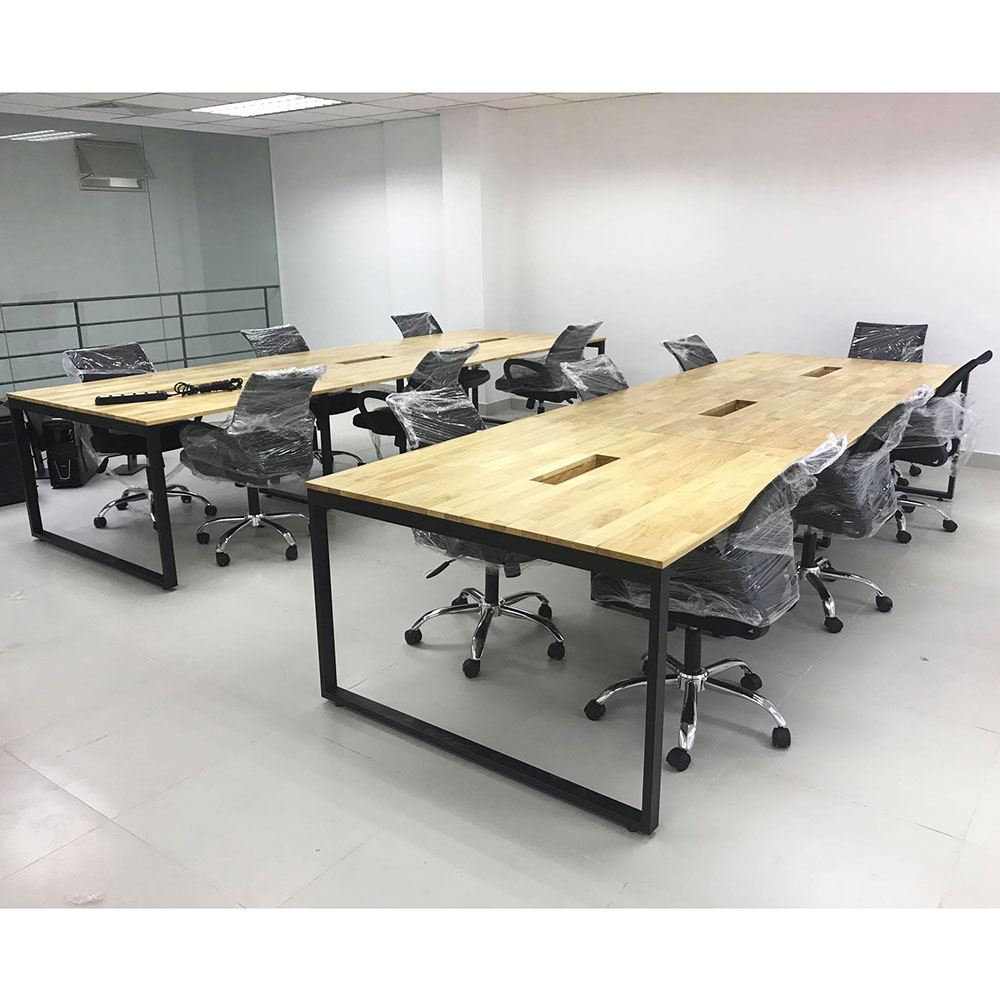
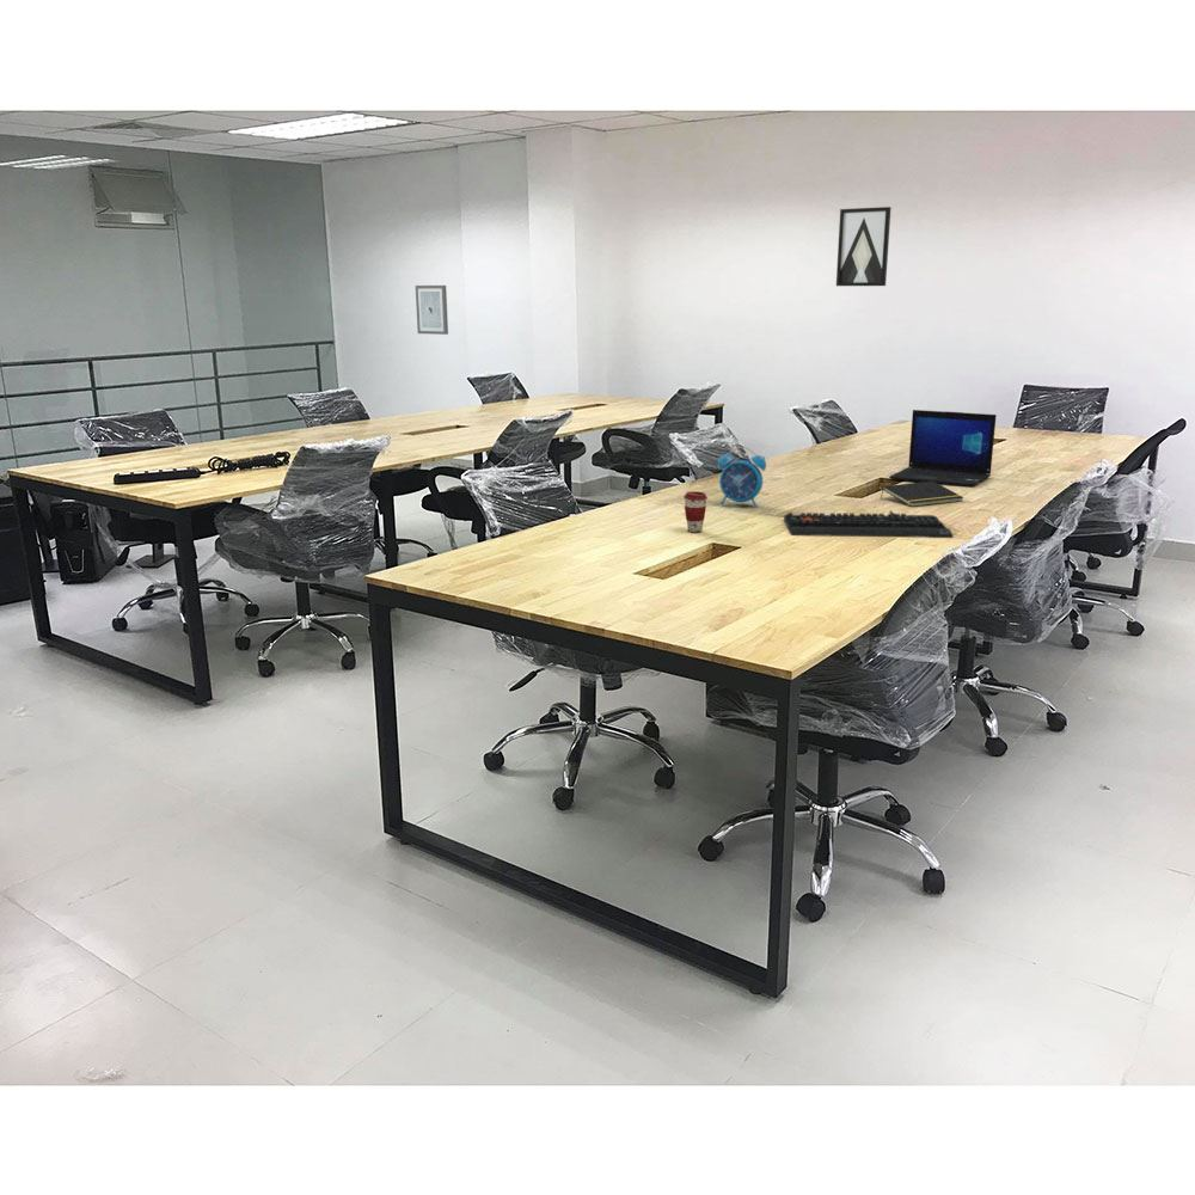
+ notepad (923, 494)
+ laptop (942, 447)
+ wall art (431, 310)
+ alarm clock (741, 476)
+ keyboard (862, 520)
+ coffee cup (694, 511)
+ wall art (863, 247)
